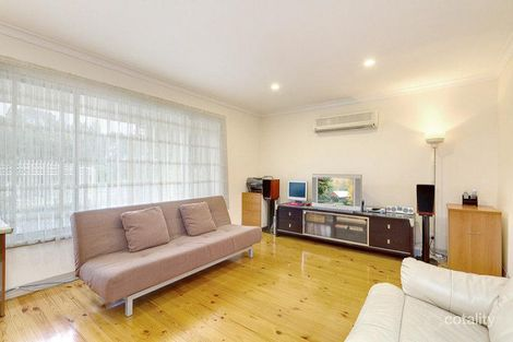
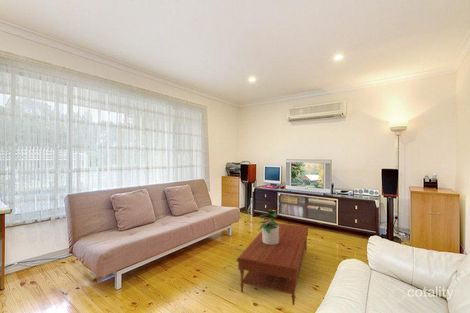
+ coffee table (279, 254)
+ potted plant (270, 224)
